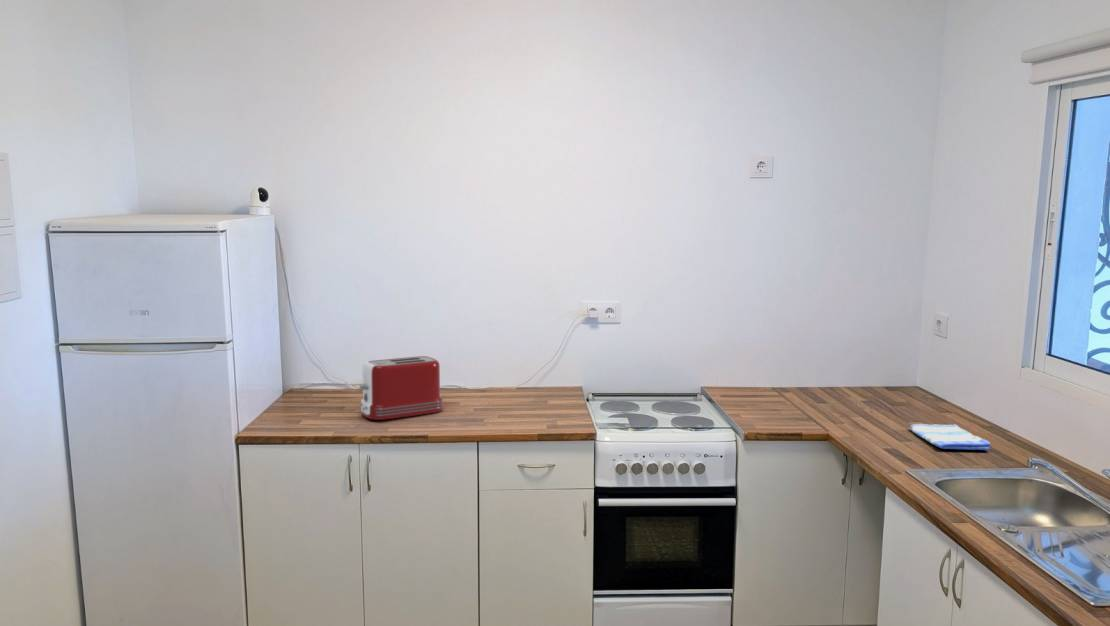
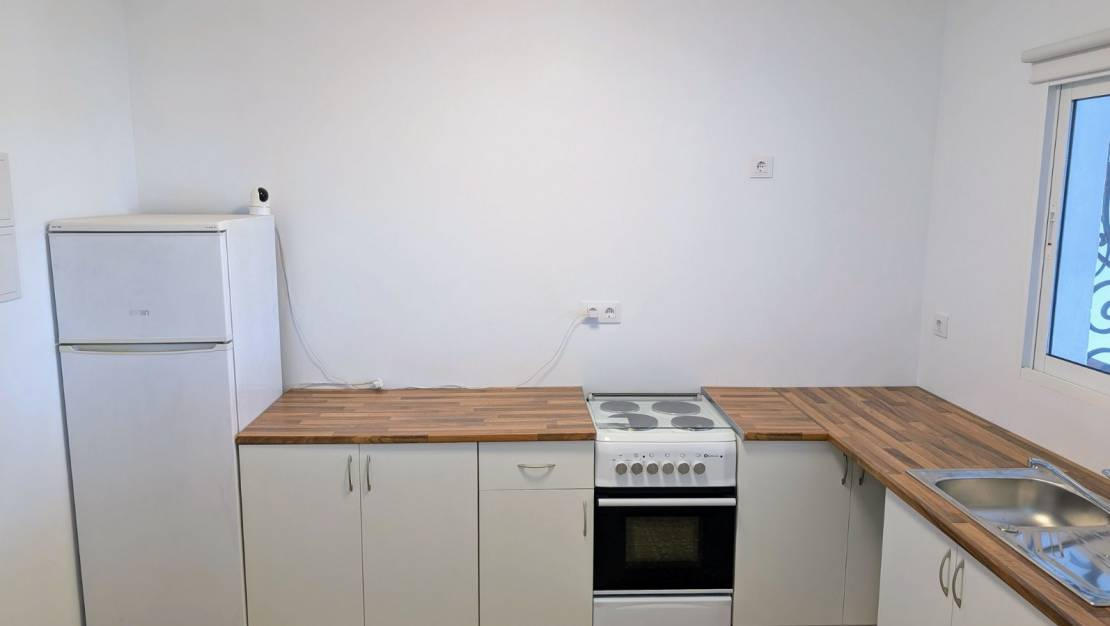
- toaster (402, 386)
- dish towel (948, 436)
